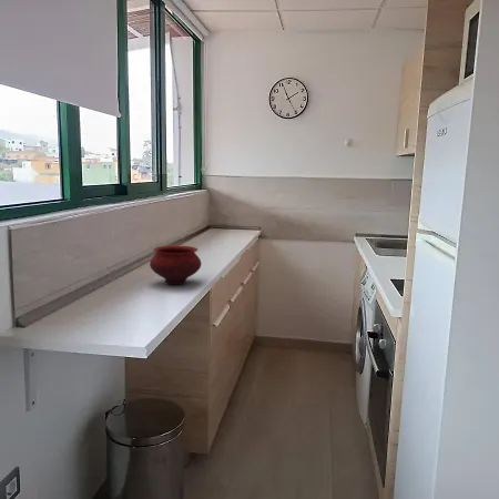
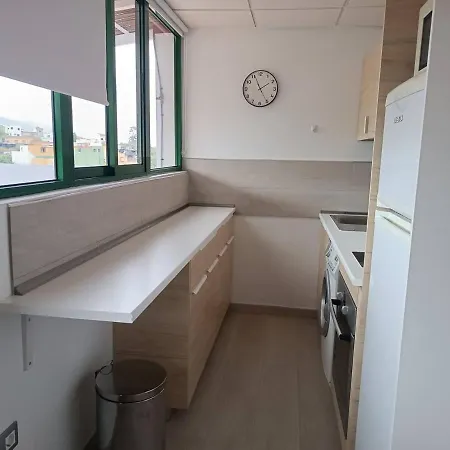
- bowl (175, 265)
